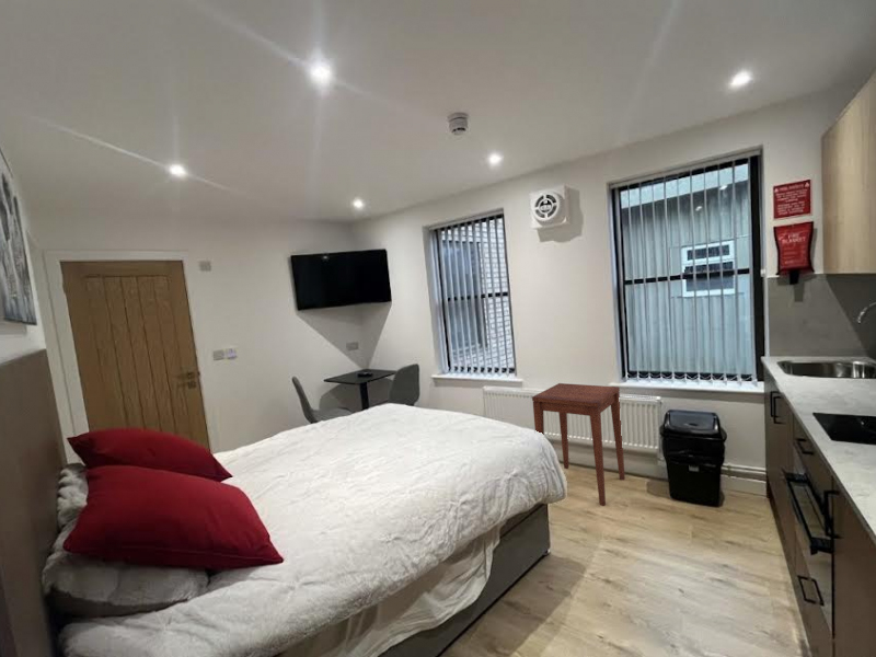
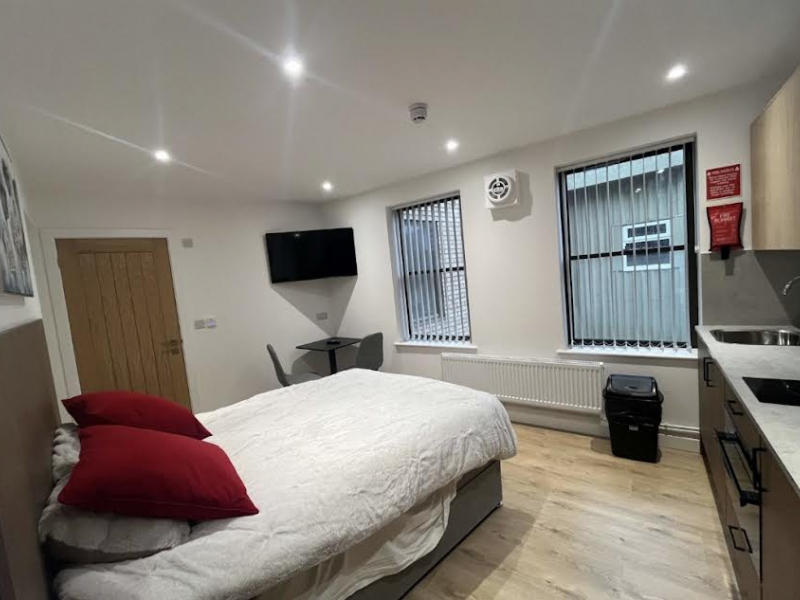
- side table (567, 439)
